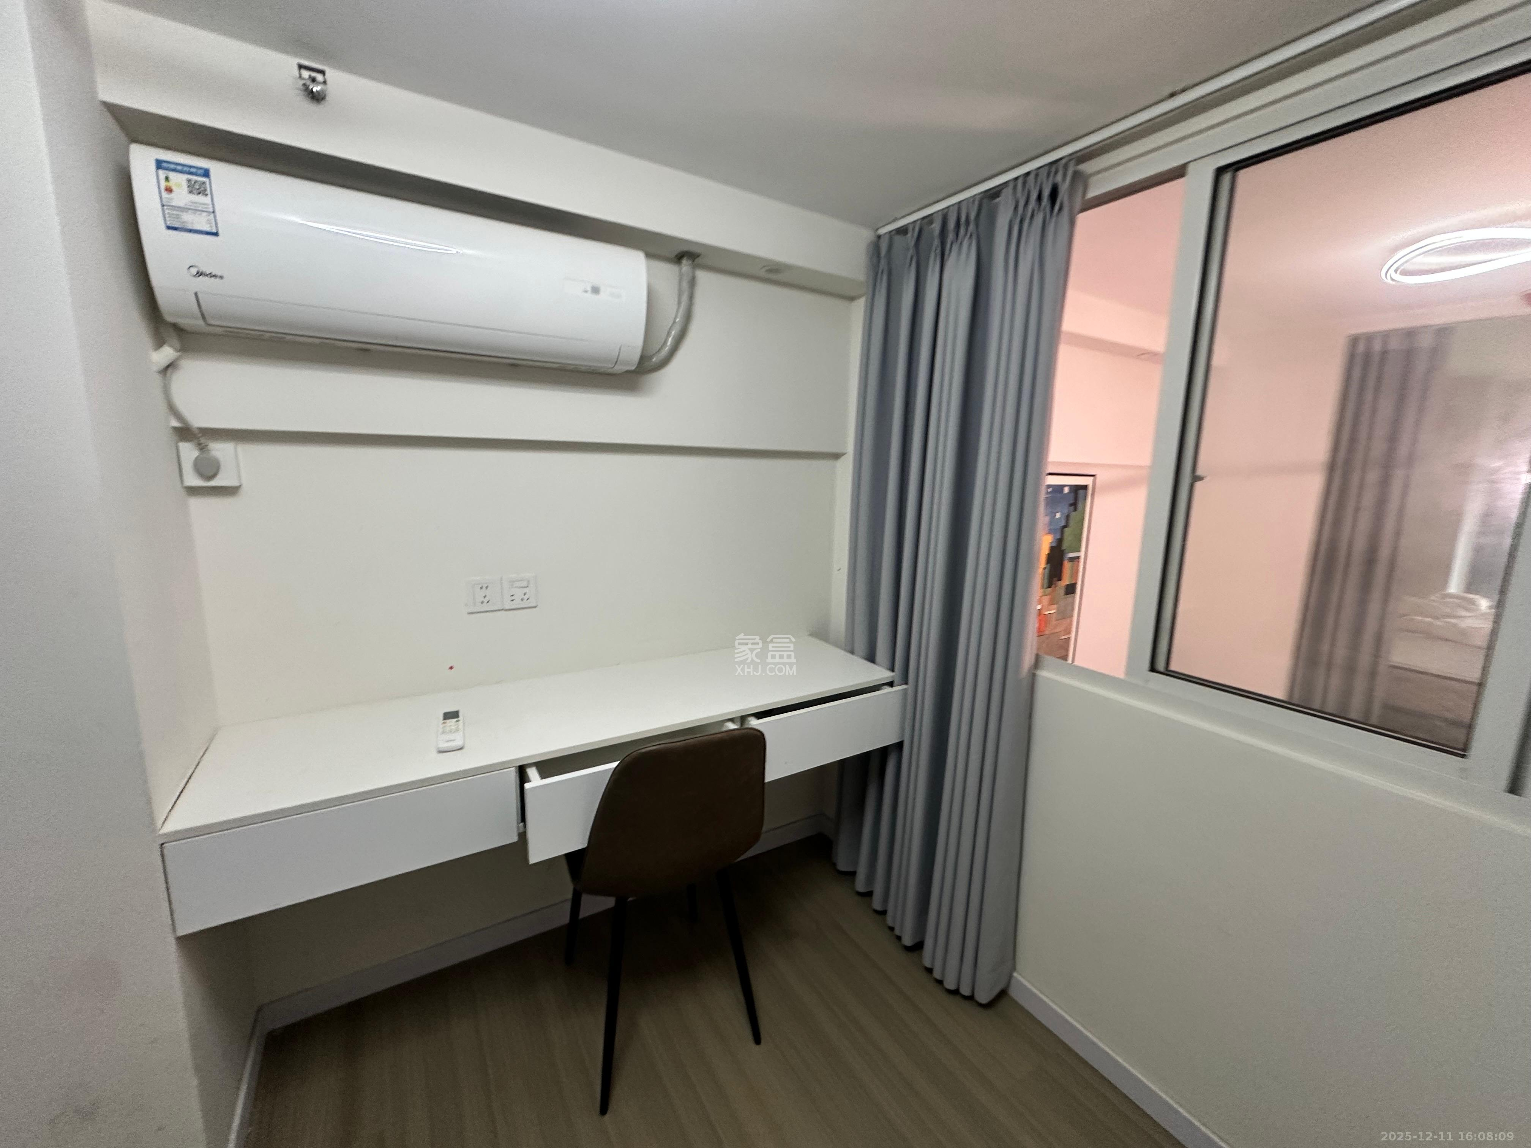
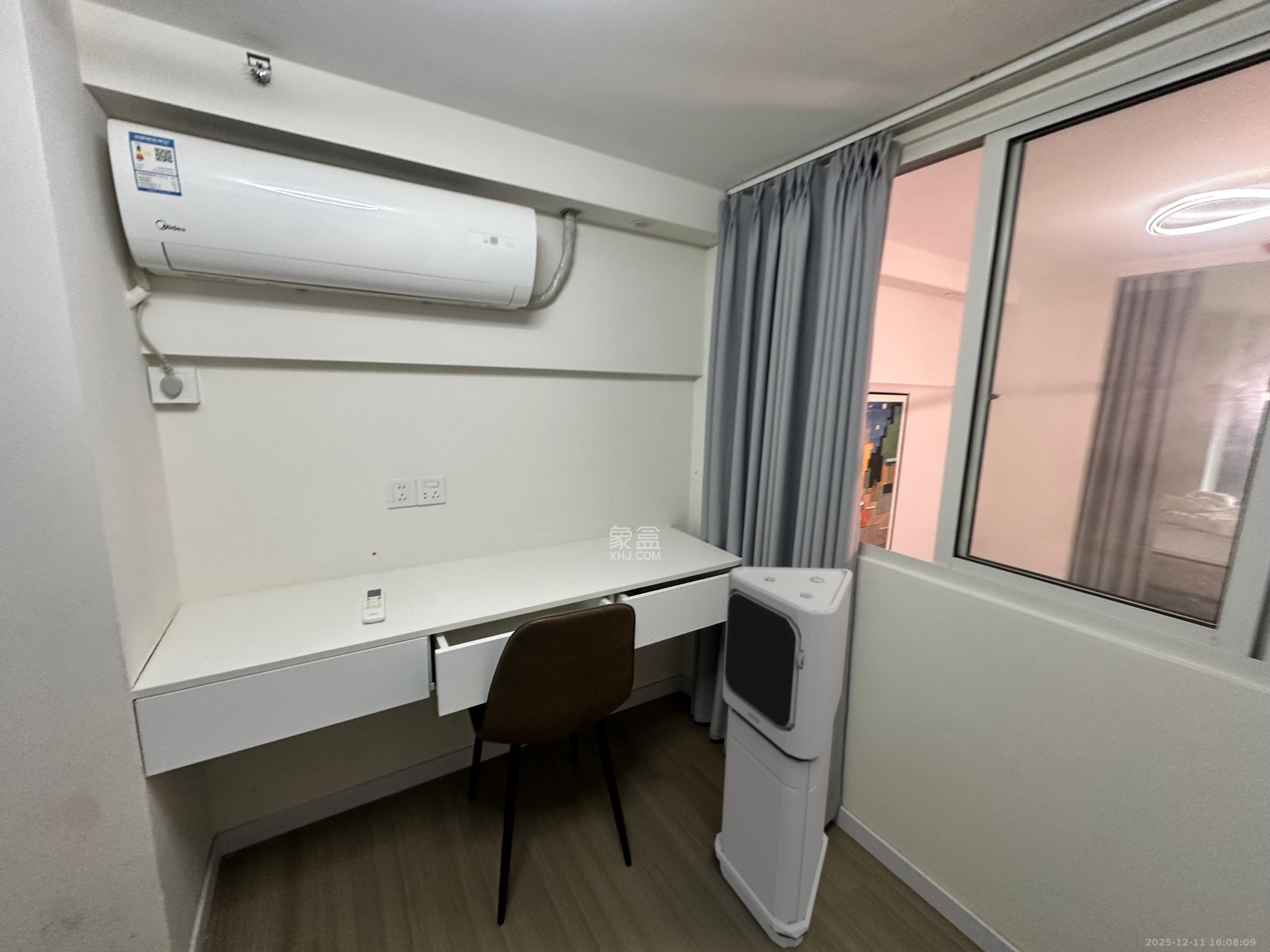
+ air purifier (795, 738)
